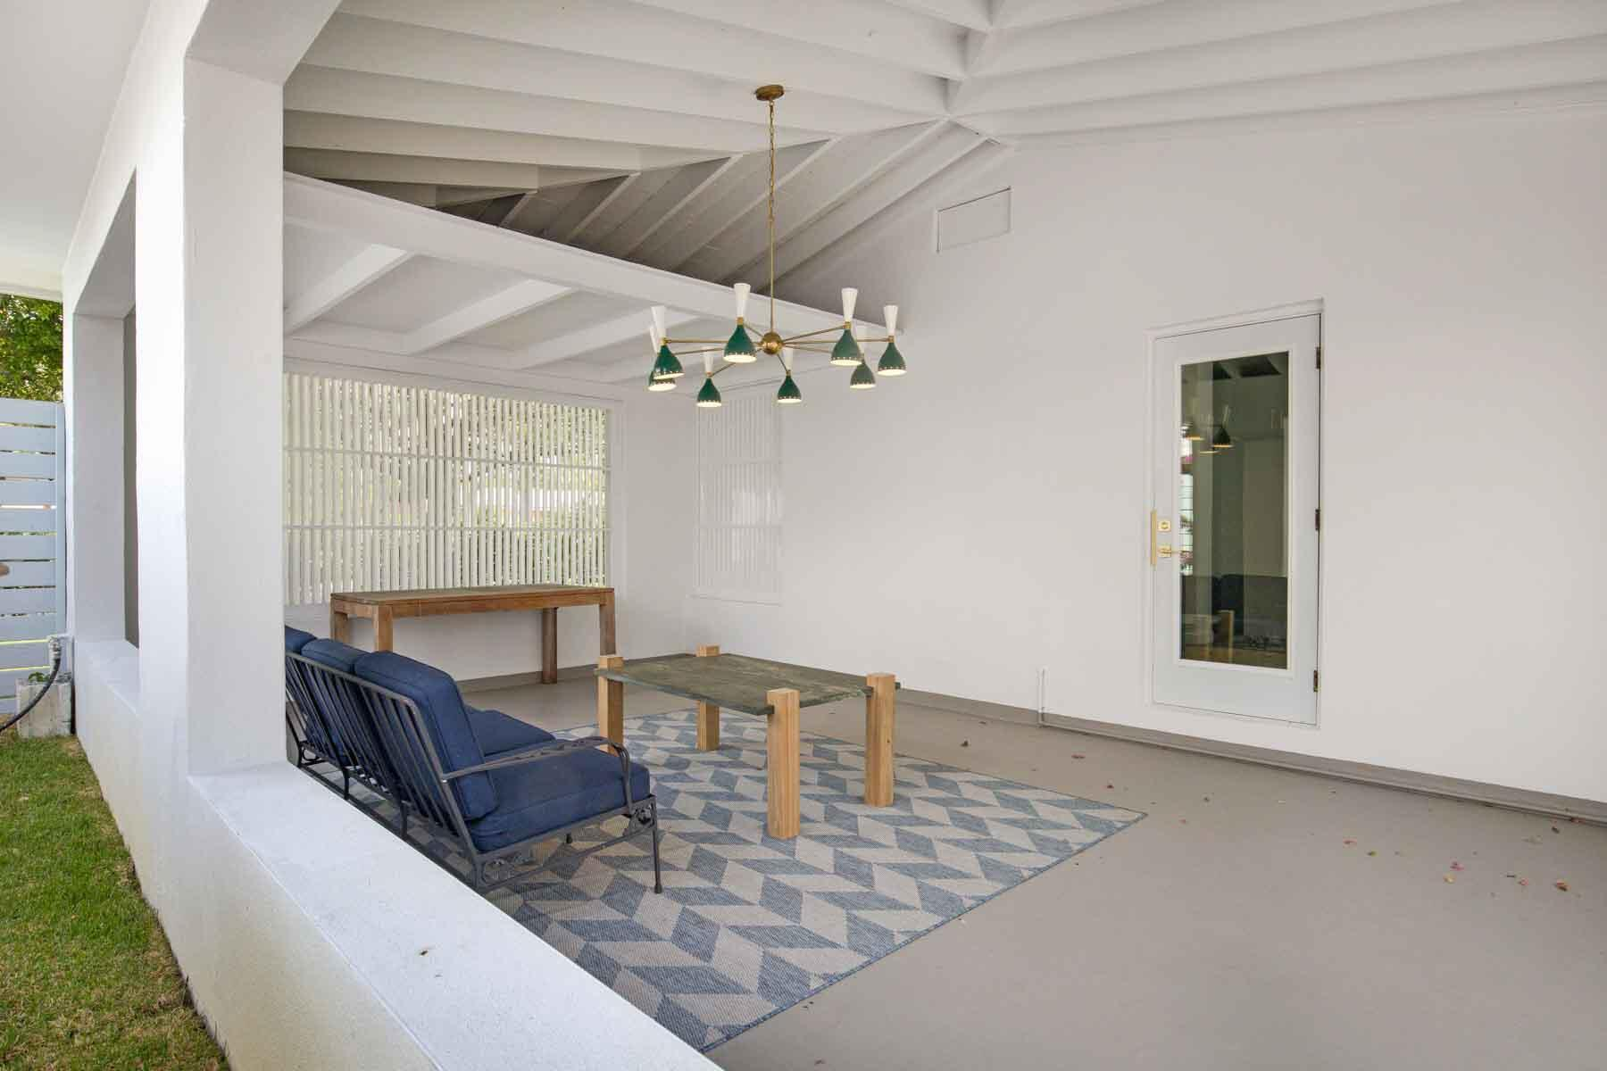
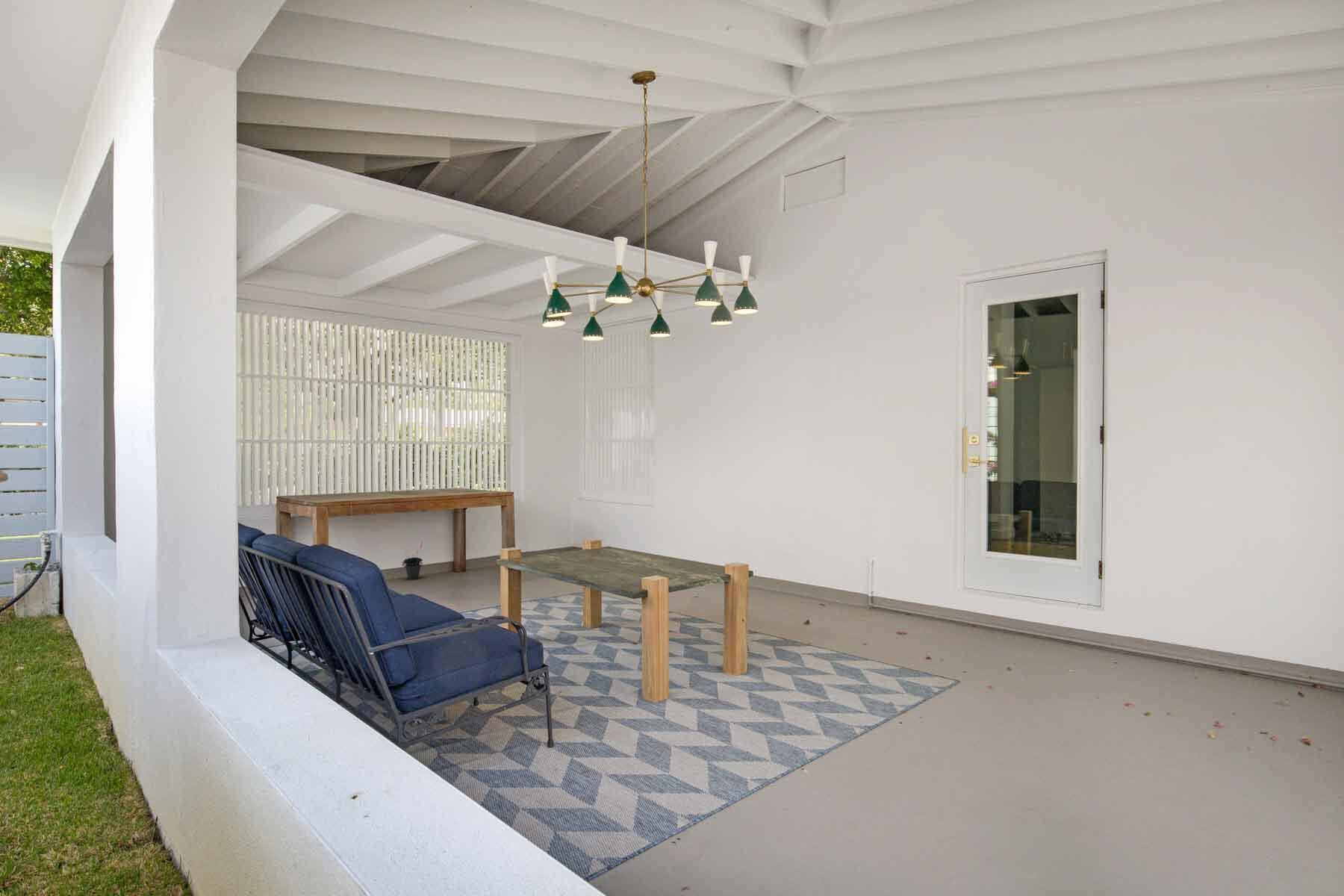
+ potted plant (413, 559)
